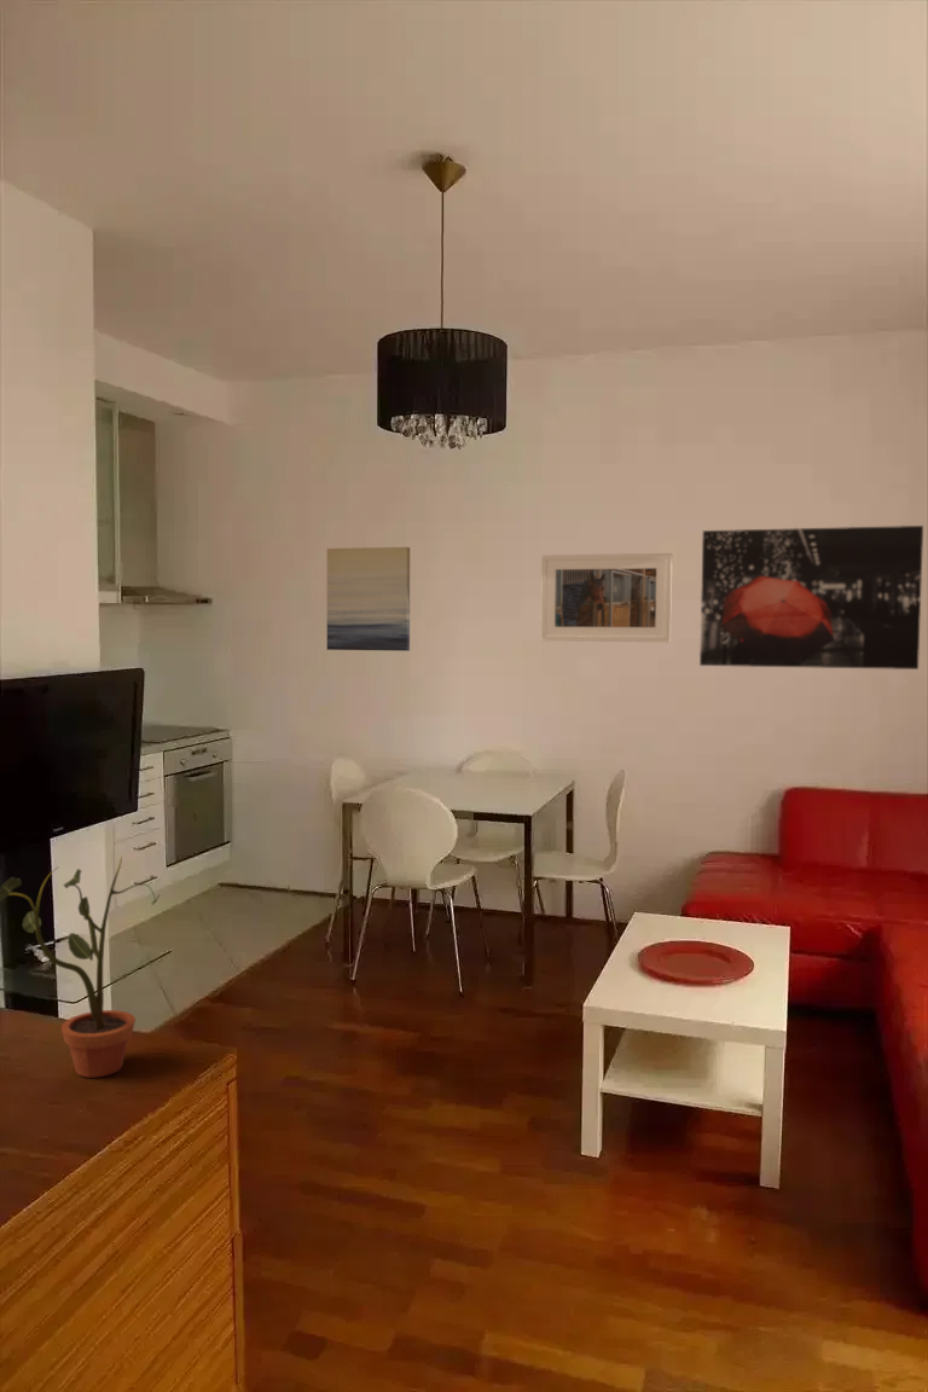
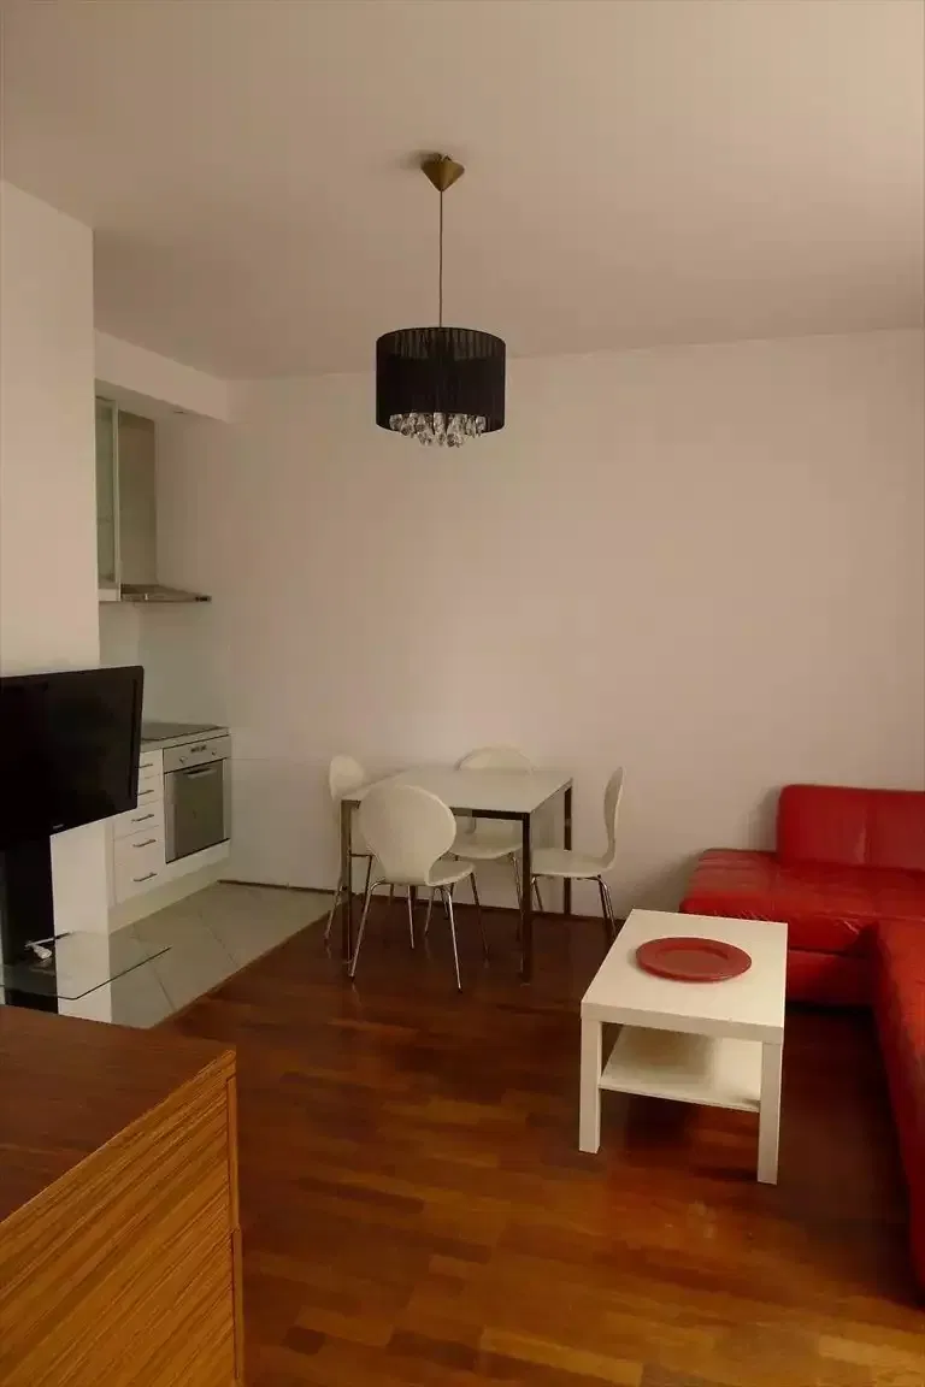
- potted plant (80, 967)
- wall art (367, 598)
- wall art (807, 598)
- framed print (604, 597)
